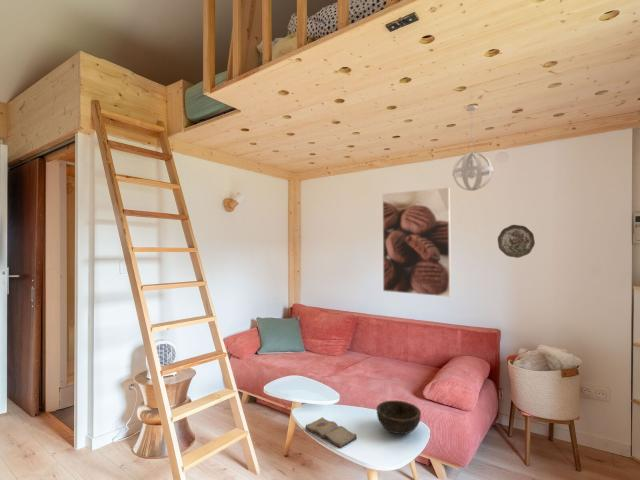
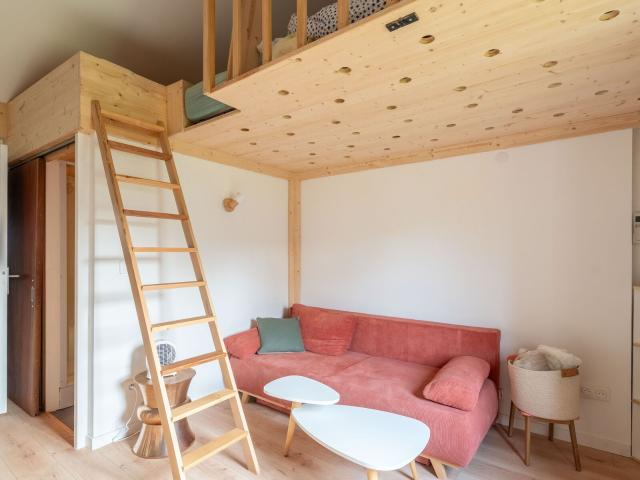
- pendant light (472, 148)
- decorative plate (515, 241)
- bowl (398, 420)
- diary (330, 431)
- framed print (414, 242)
